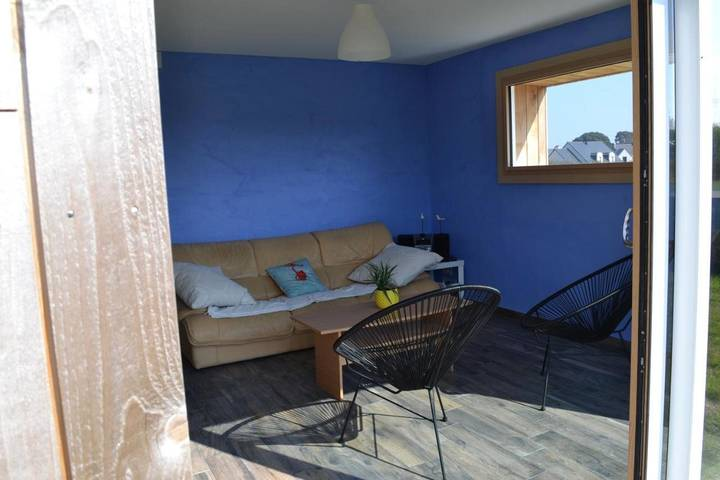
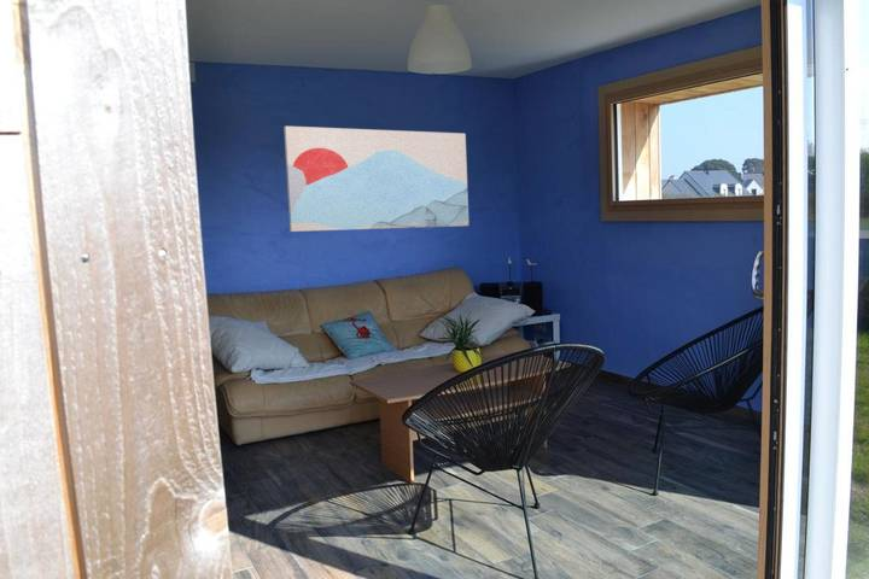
+ wall art (383, 179)
